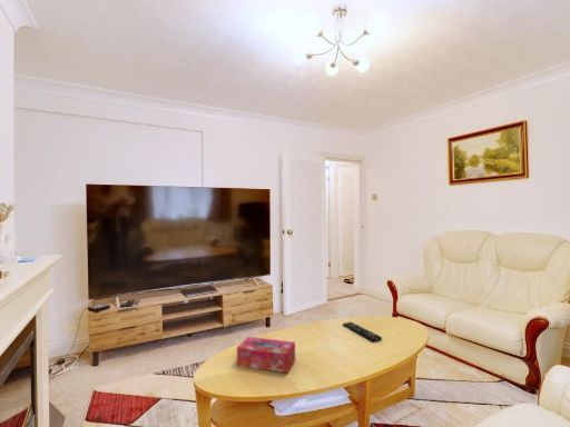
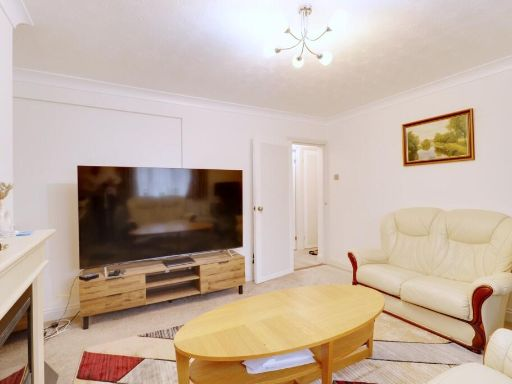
- tissue box (266, 354)
- remote control (361, 330)
